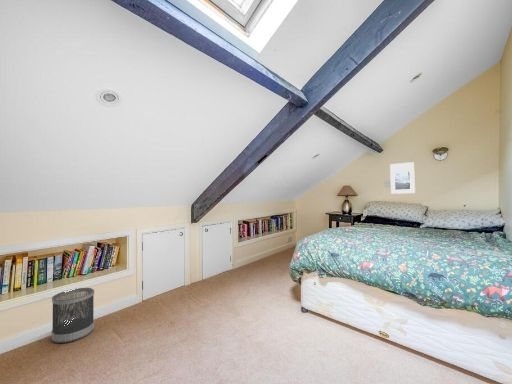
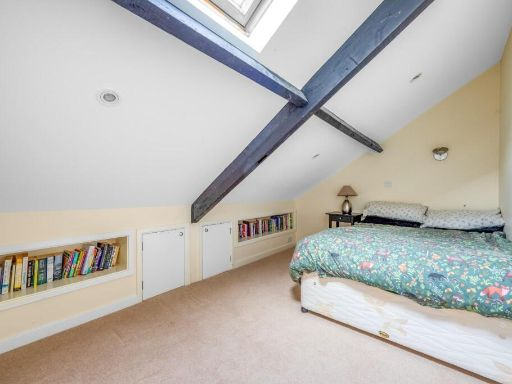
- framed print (402, 178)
- wastebasket (74, 313)
